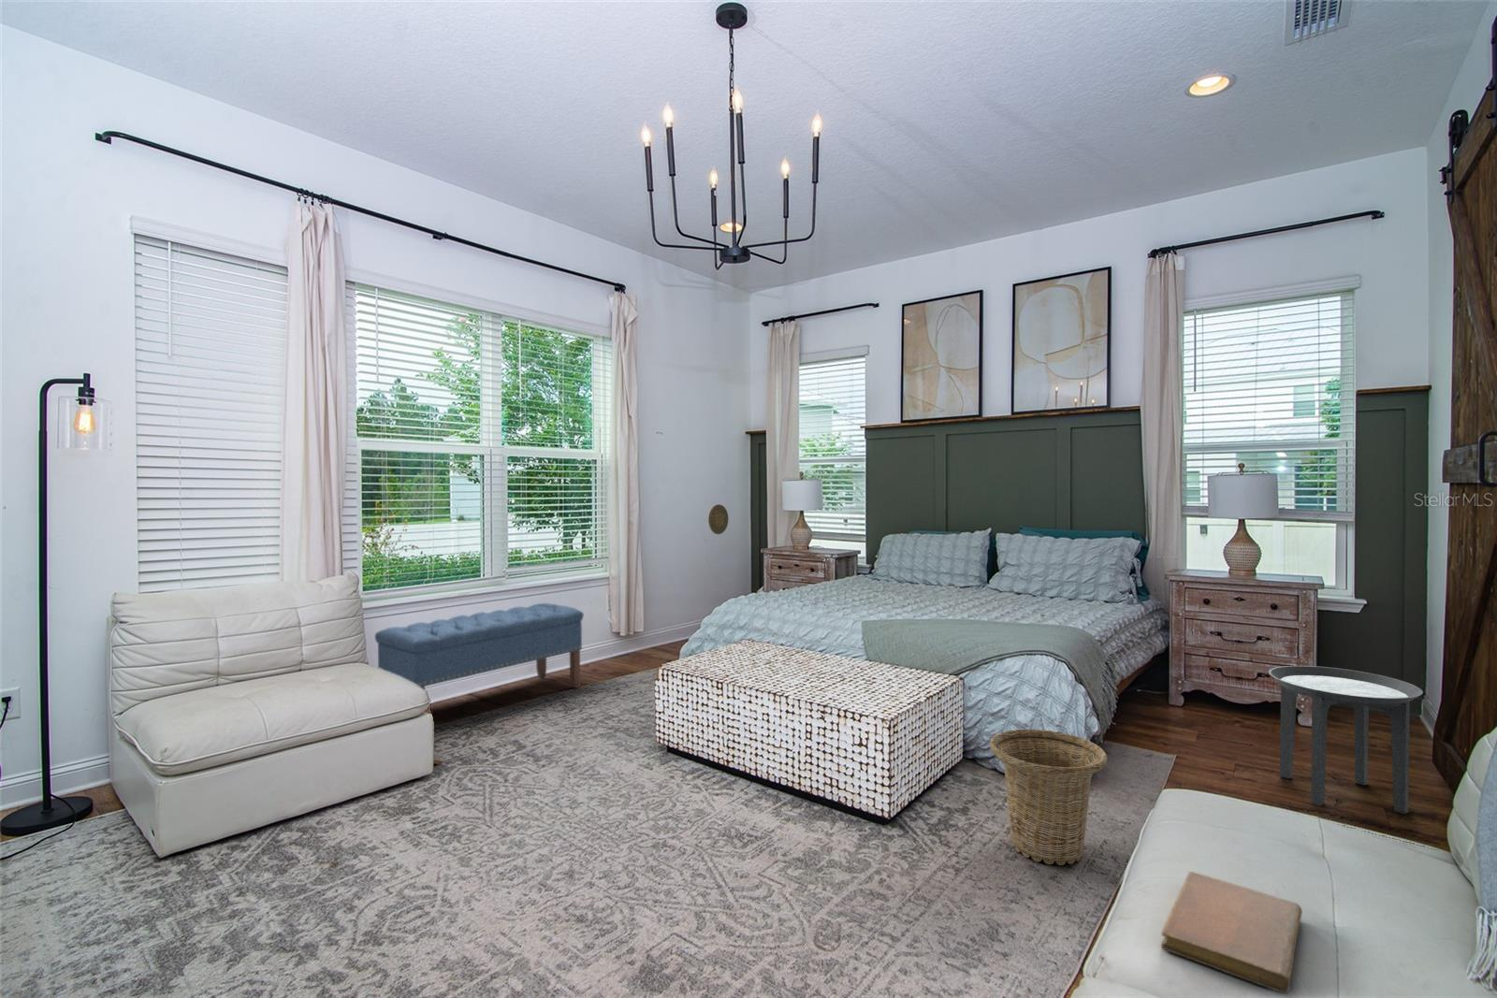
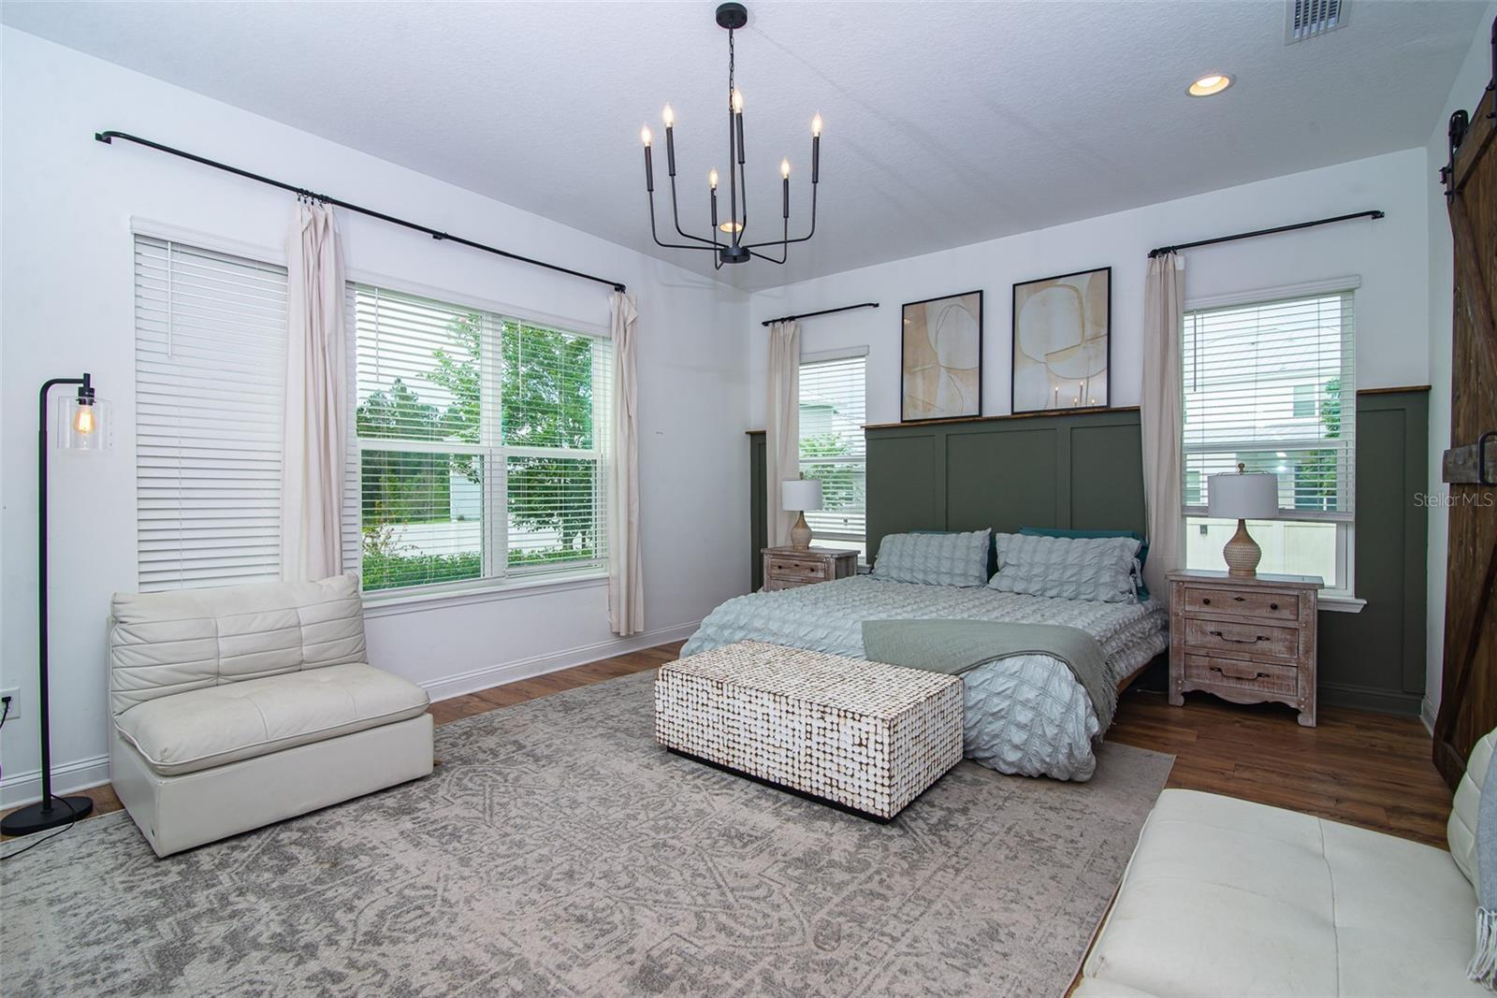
- side table (1354, 737)
- notebook (1233, 926)
- decorative plate (720, 519)
- basket (1046, 796)
- bench (487, 658)
